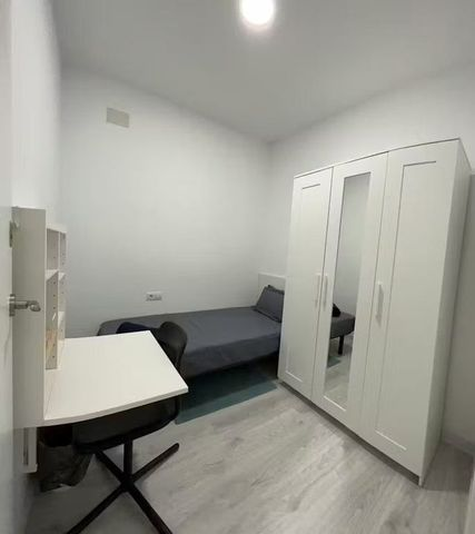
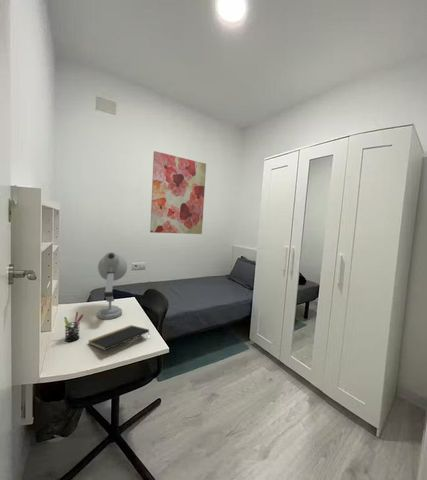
+ pen holder (71, 325)
+ notepad (119, 336)
+ wall art (179, 196)
+ desk lamp (111, 281)
